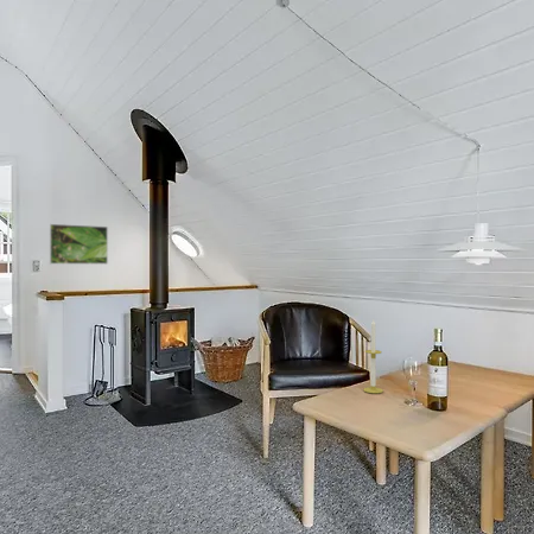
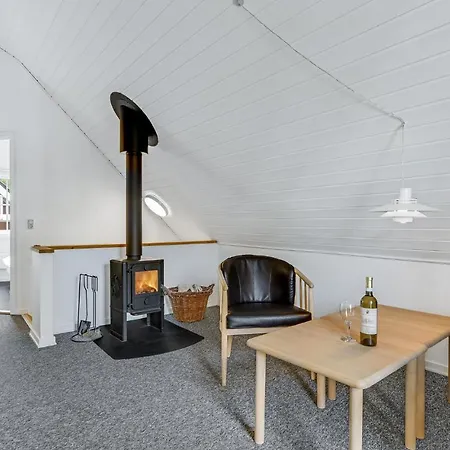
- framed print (80, 244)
- candle (373, 354)
